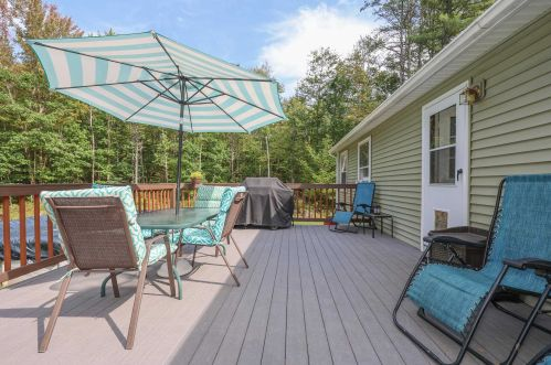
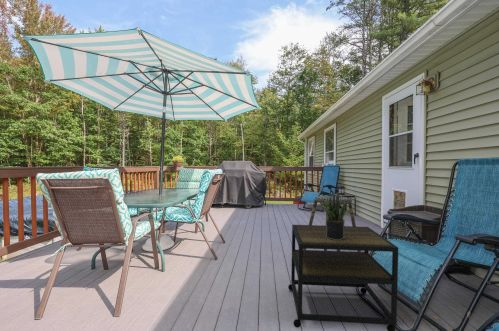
+ potted plant (333, 214)
+ side table (335, 271)
+ stool (326, 218)
